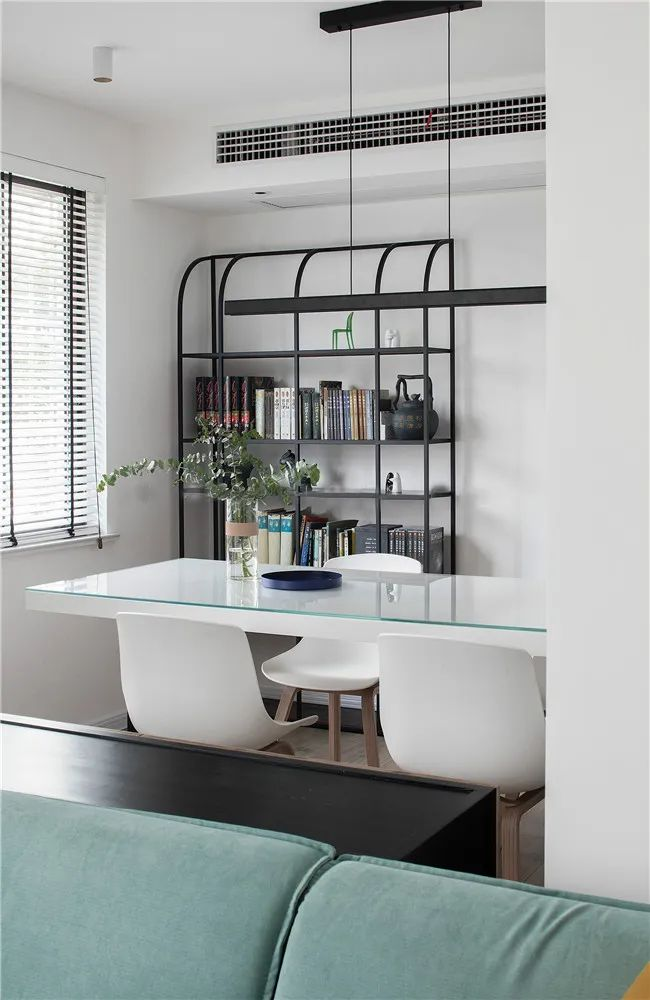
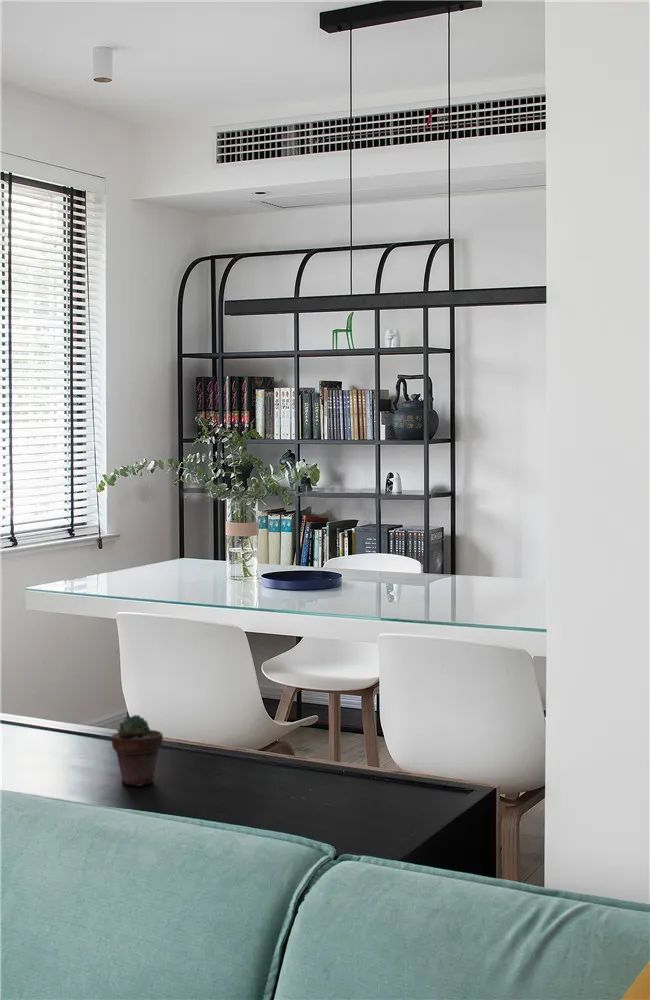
+ potted succulent (137, 747)
